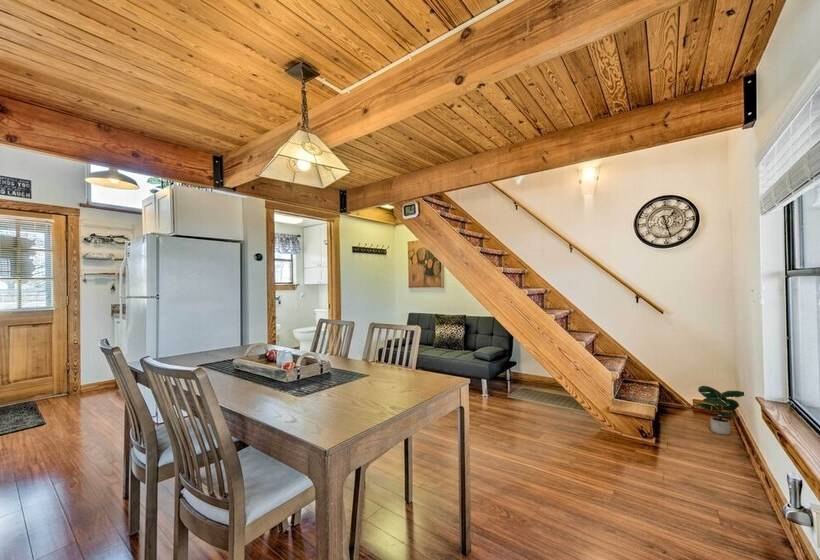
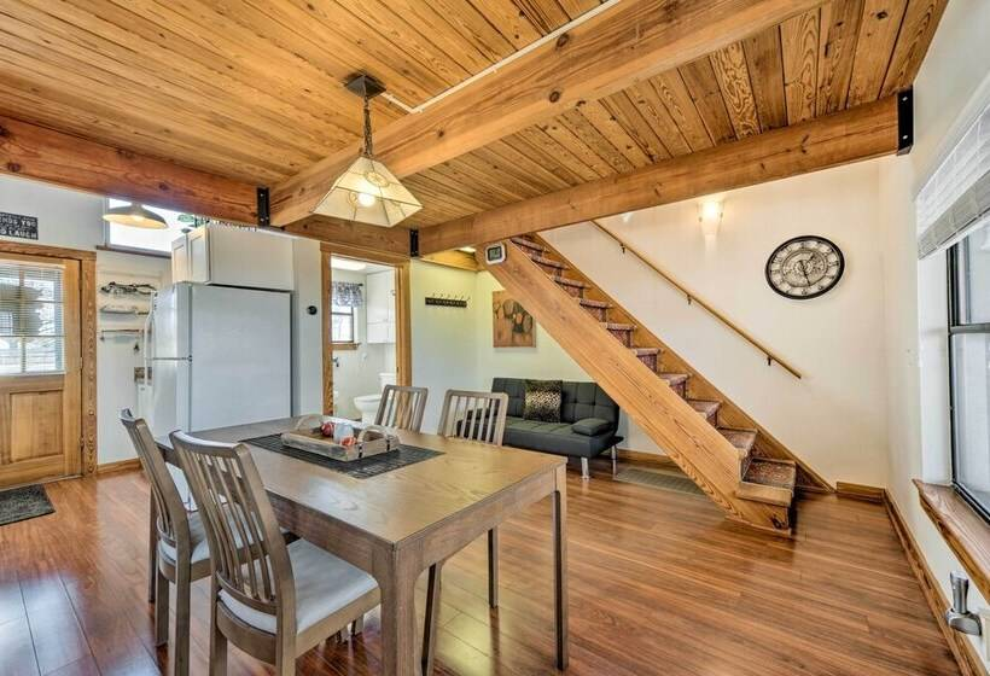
- potted plant (720, 411)
